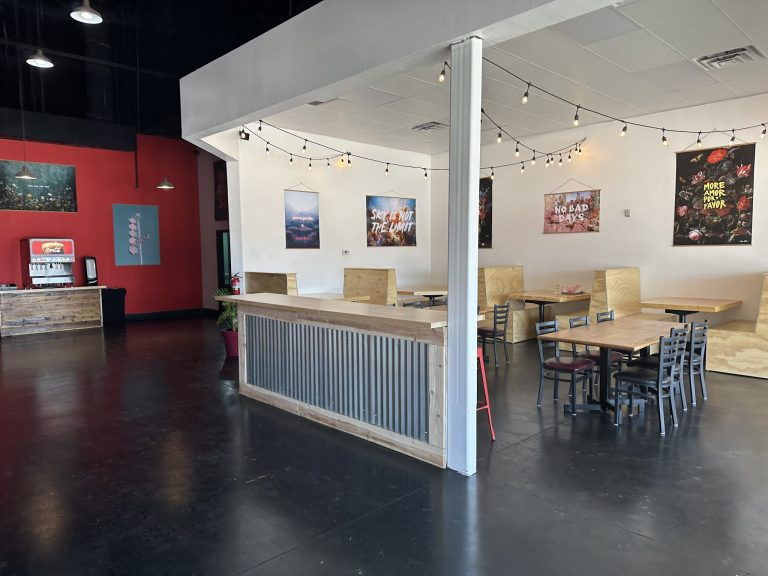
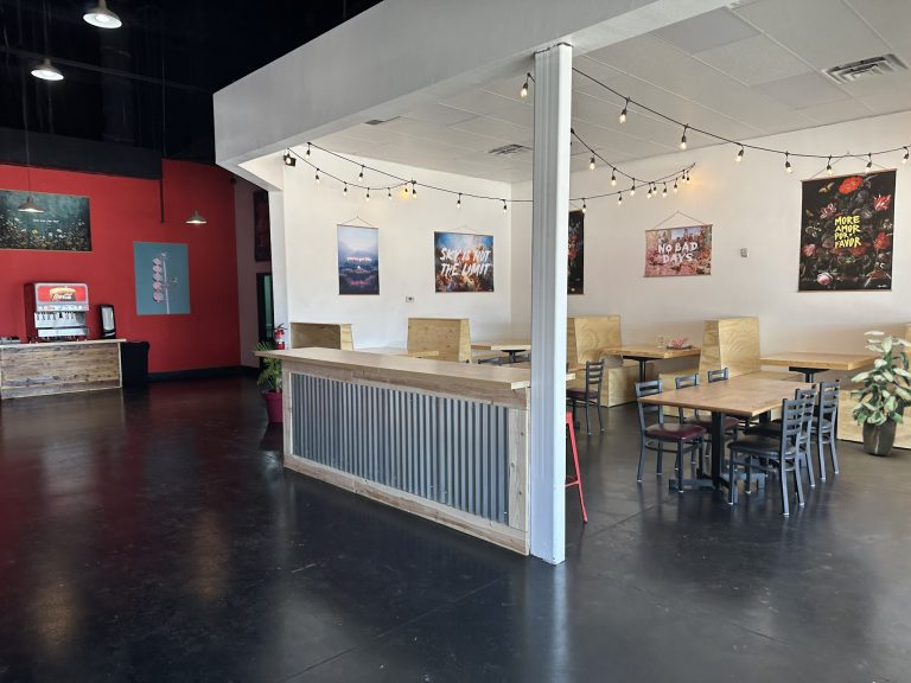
+ indoor plant (879, 392)
